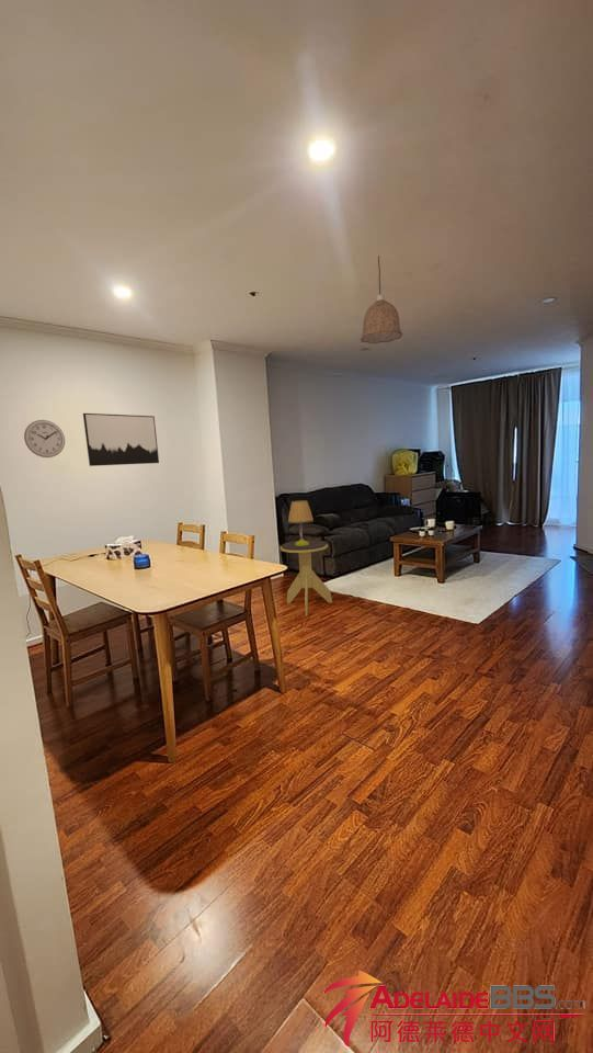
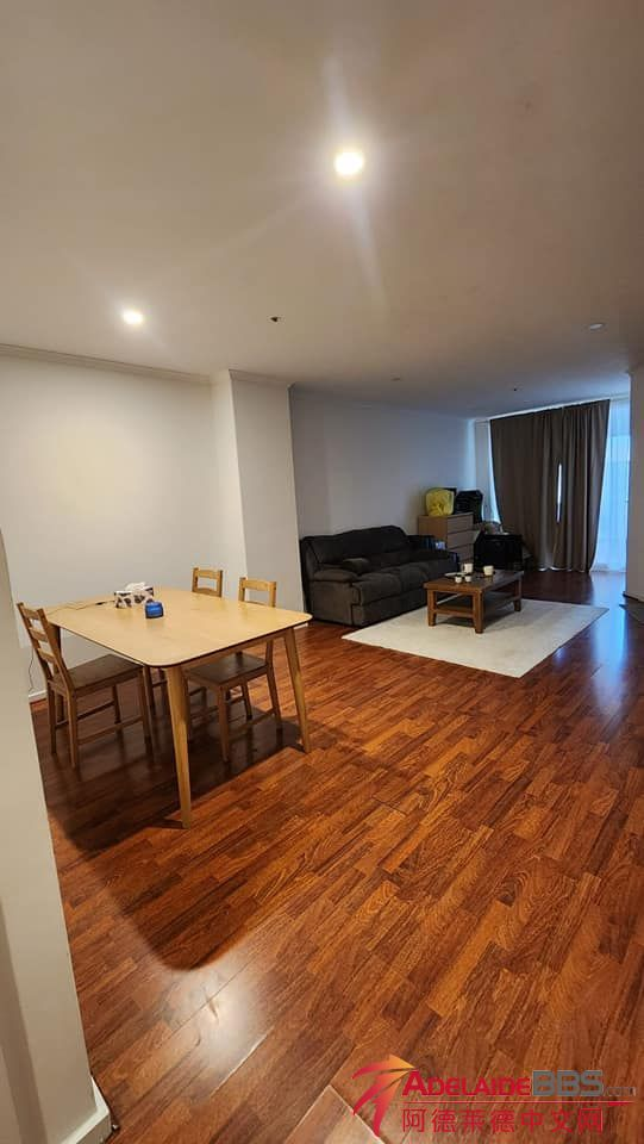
- table lamp (300, 522)
- side table (304, 576)
- pendant lamp (379, 297)
- wall art (123, 439)
- wall clock (45, 439)
